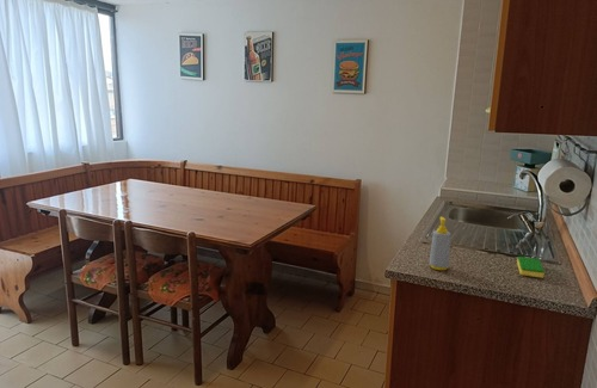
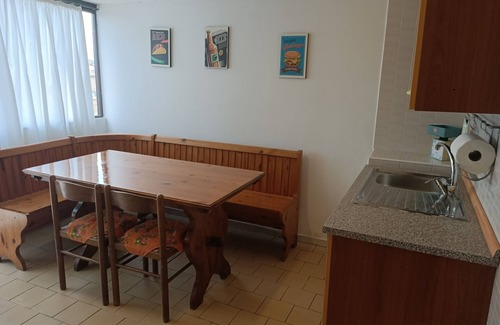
- soap bottle (441, 242)
- dish sponge (529, 266)
